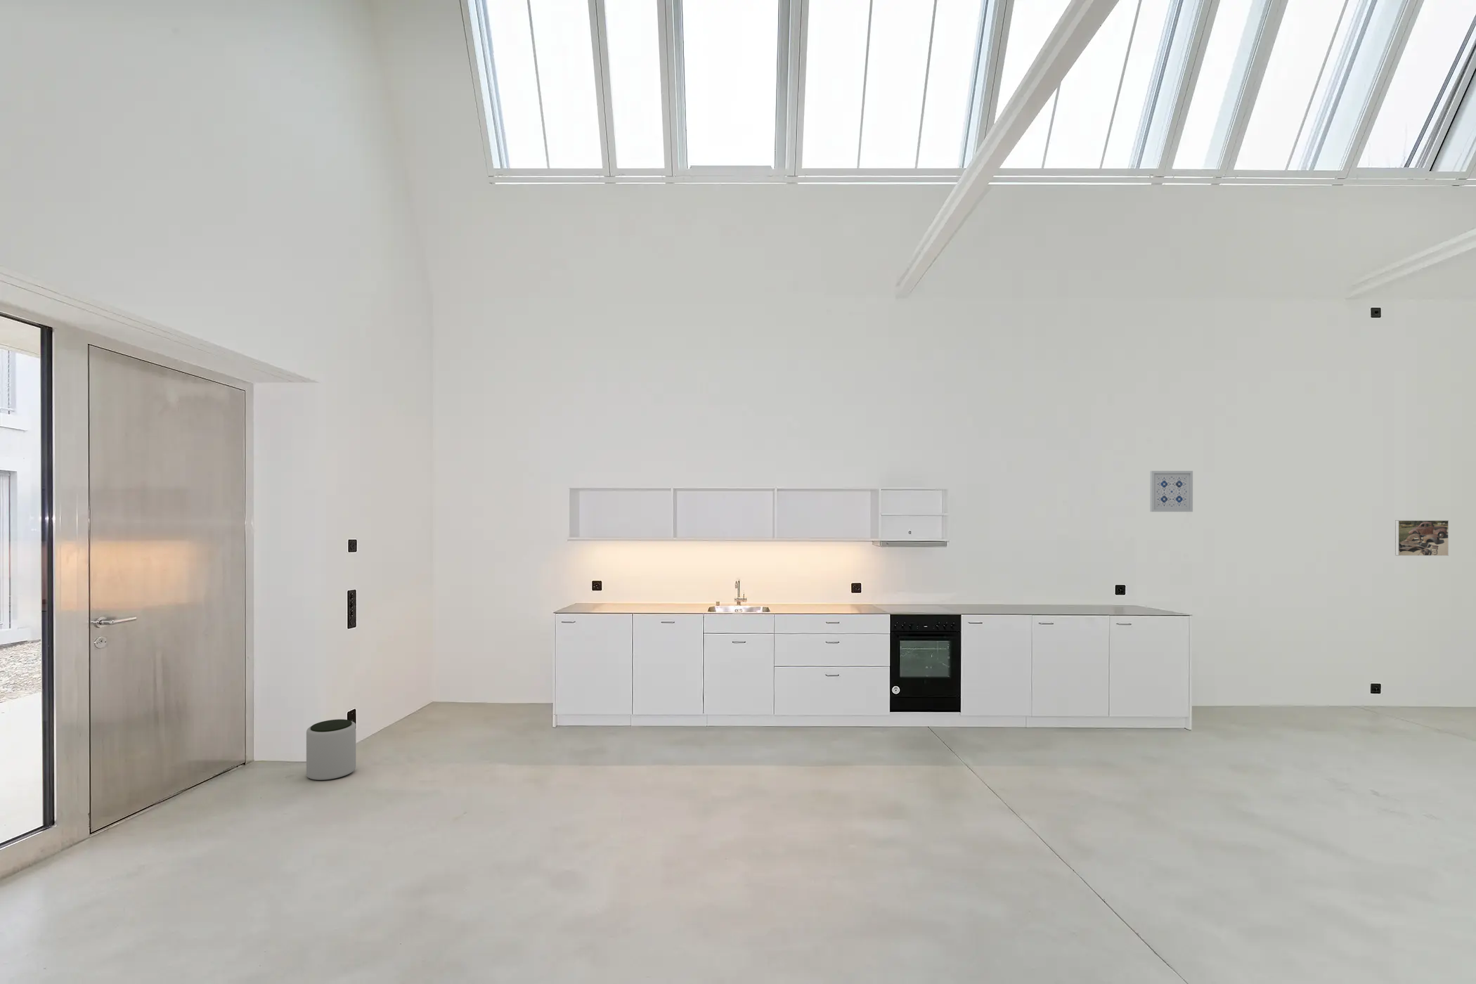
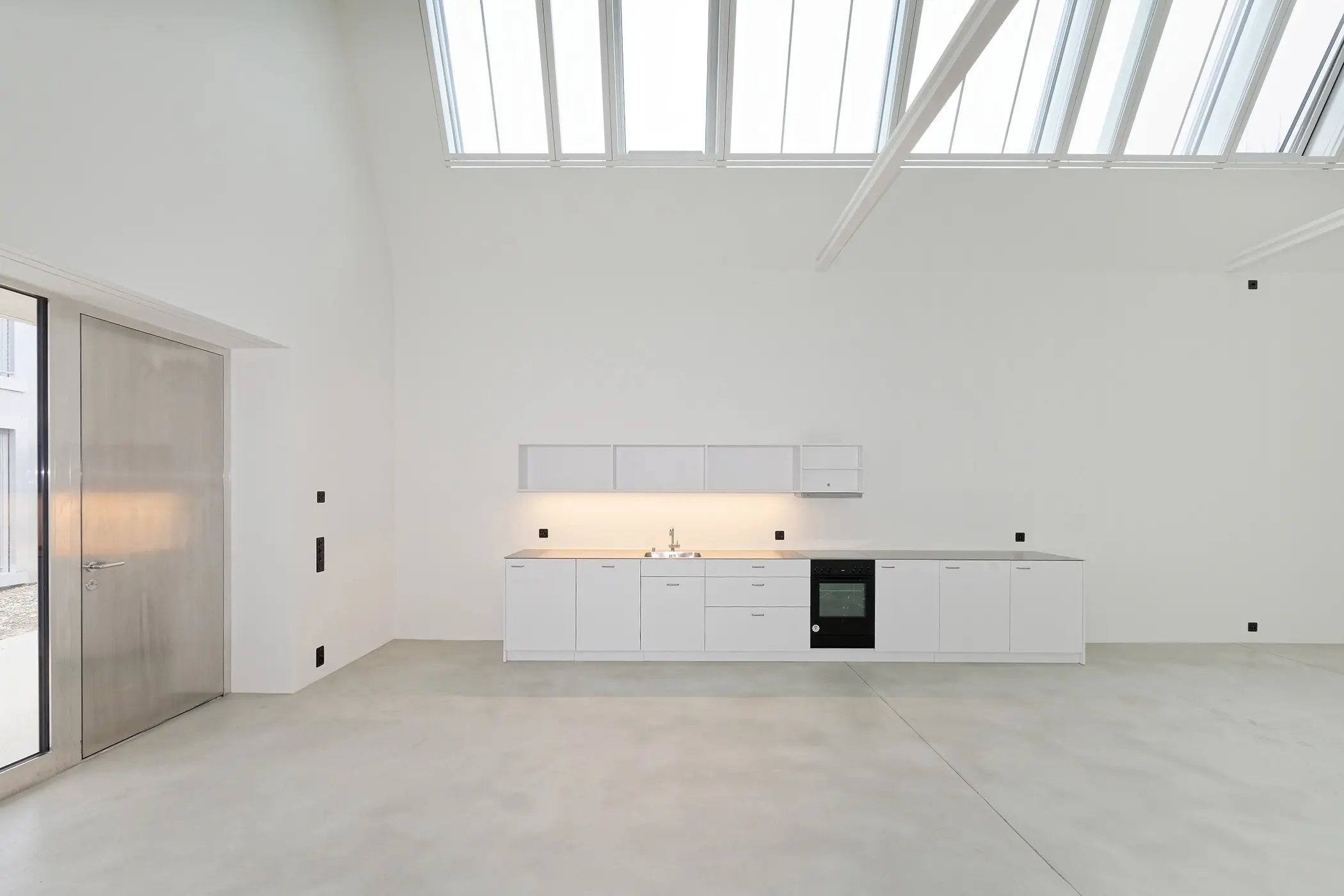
- plant pot (331, 749)
- wall art (1171, 491)
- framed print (1422, 538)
